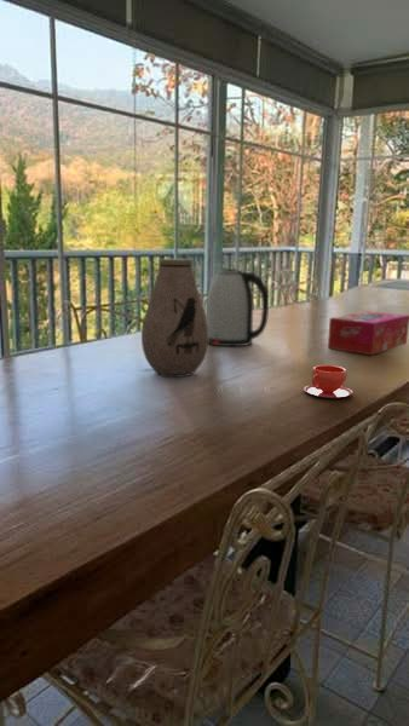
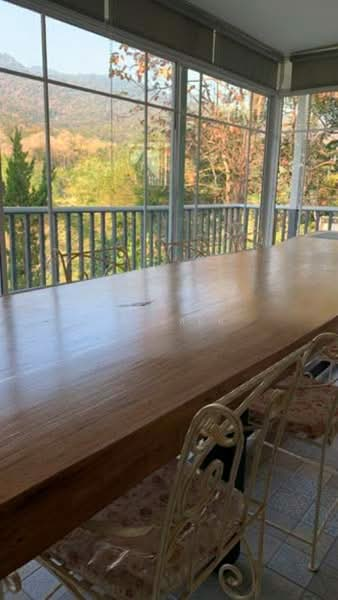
- tissue box (369, 330)
- kettle (237, 306)
- teacup (328, 380)
- vase (174, 317)
